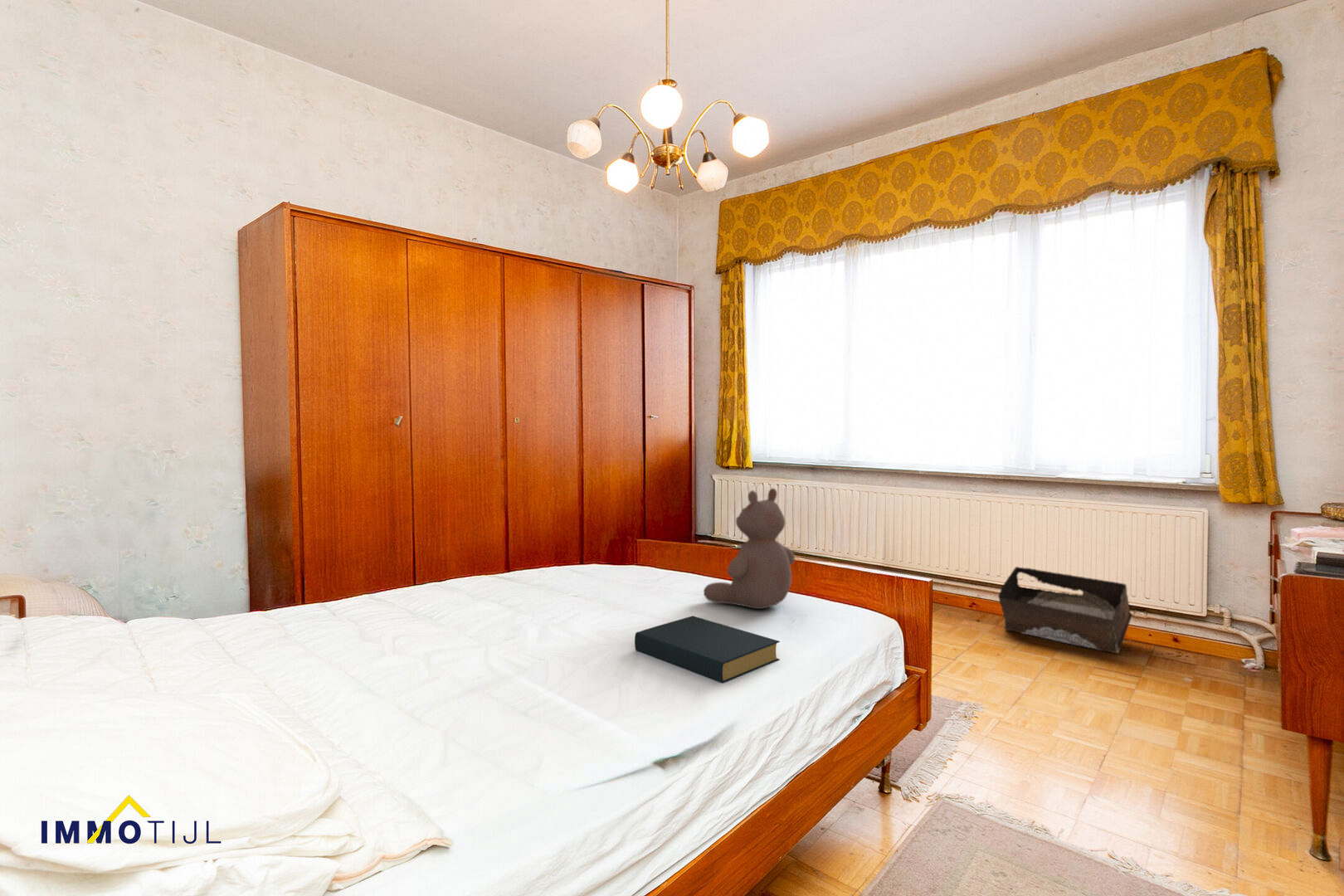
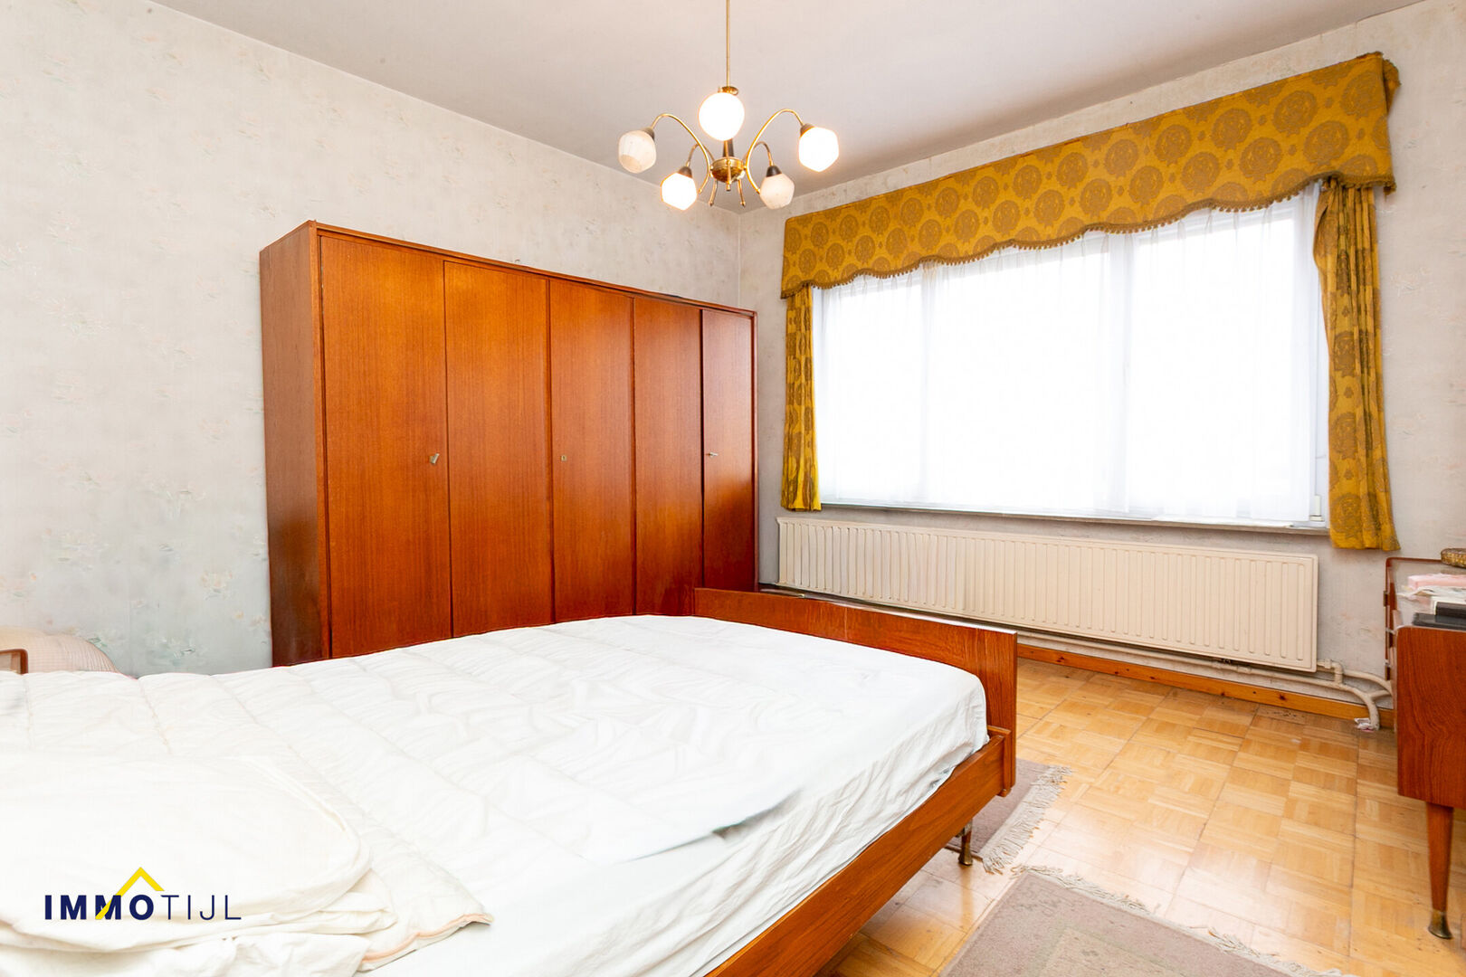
- hardback book (705, 645)
- bear (748, 546)
- storage bin (1064, 607)
